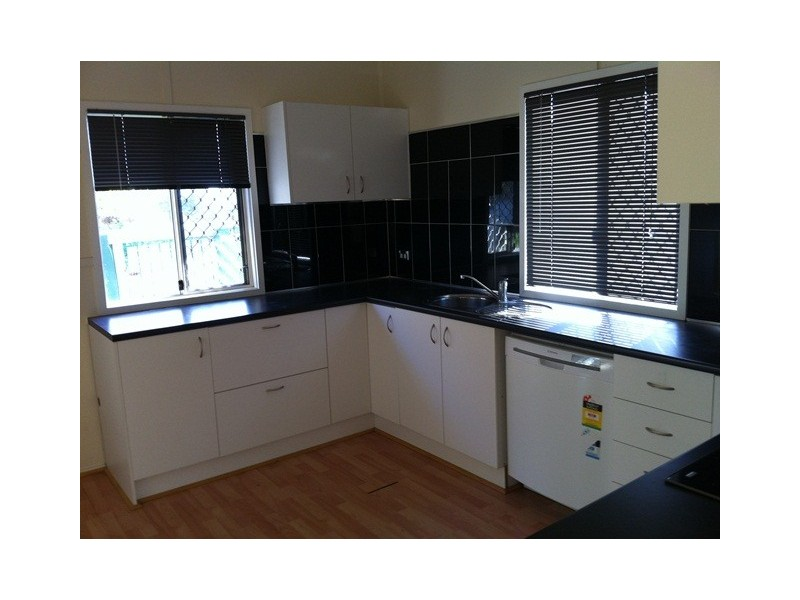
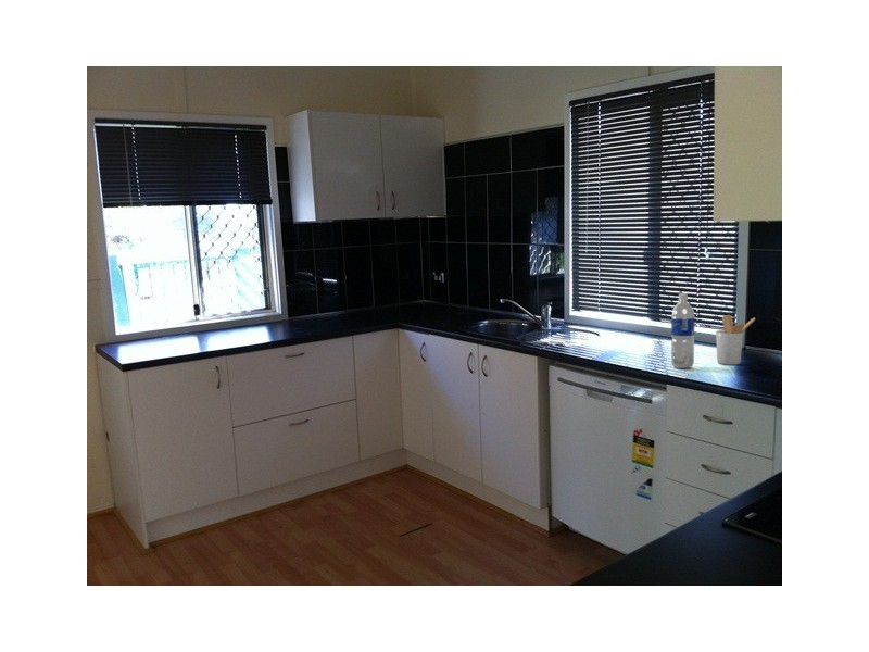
+ utensil holder (735, 339)
+ water bottle (682, 330)
